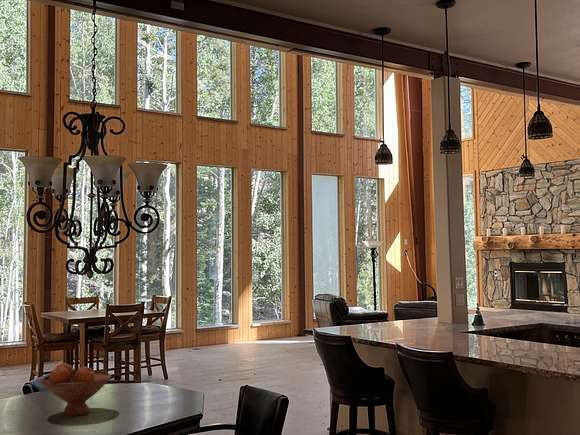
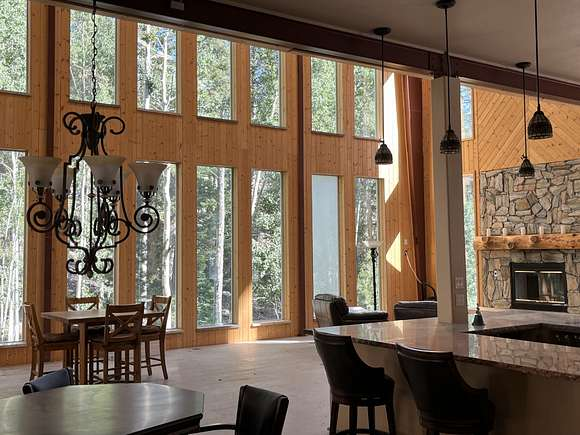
- fruit bowl (76, 388)
